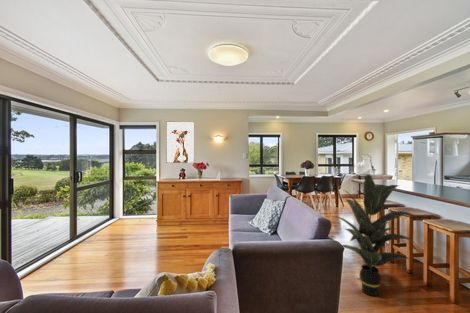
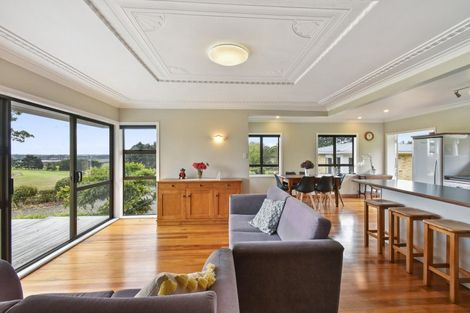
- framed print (180, 142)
- indoor plant (372, 232)
